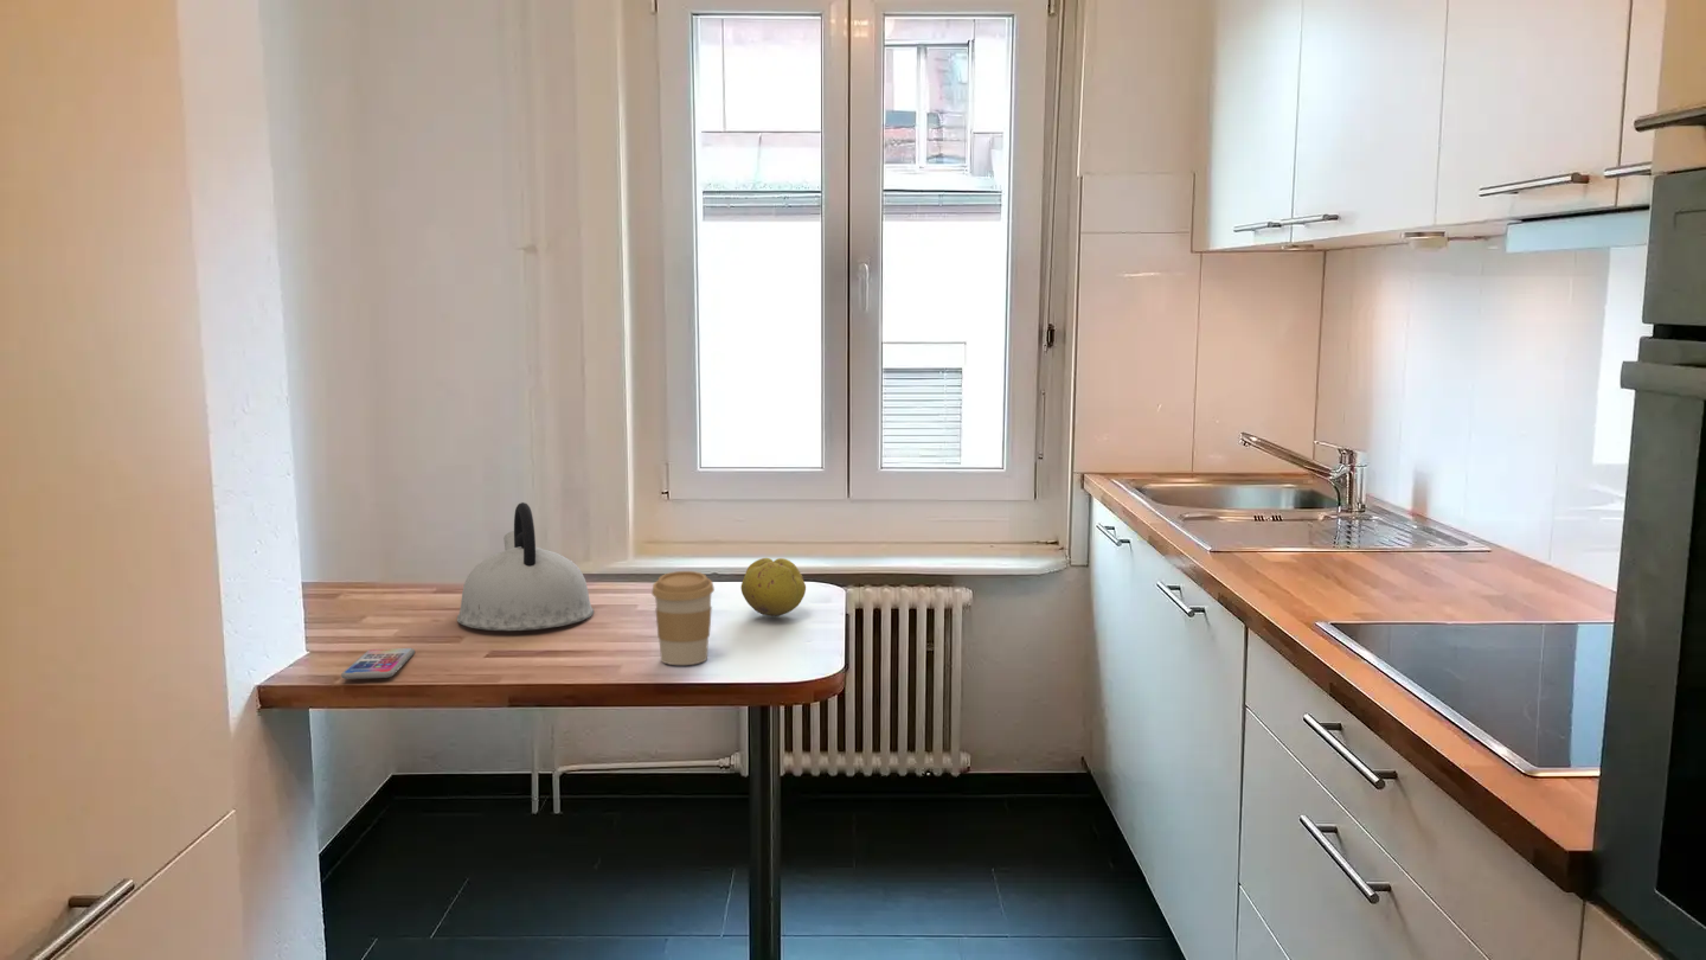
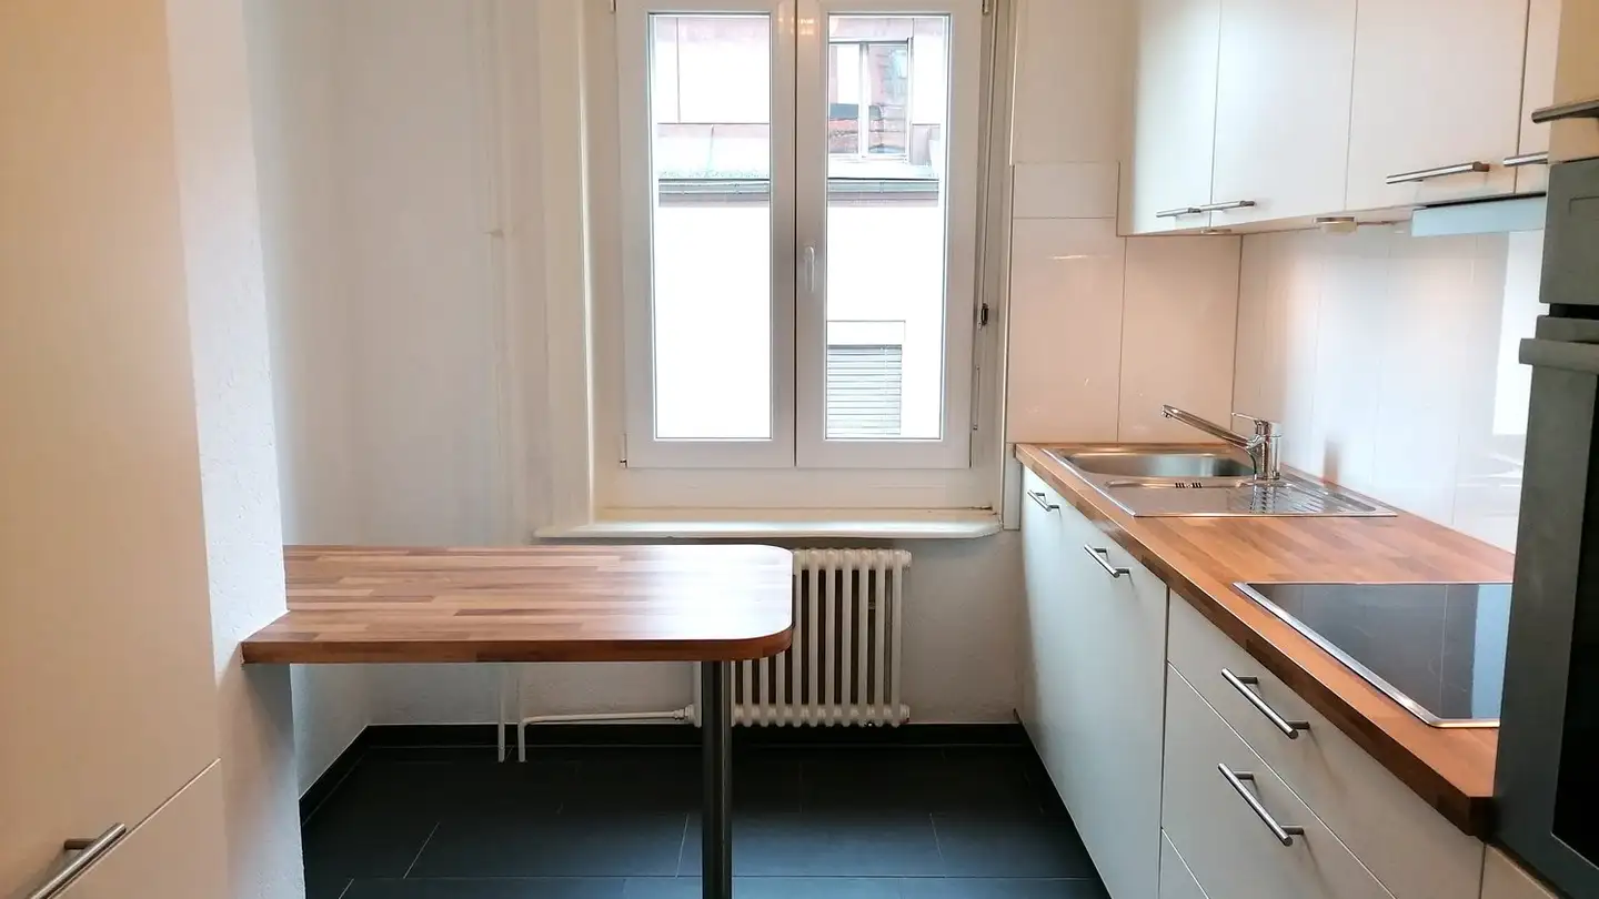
- fruit (772, 587)
- smartphone (379, 663)
- kettle (524, 558)
- coffee cup (682, 616)
